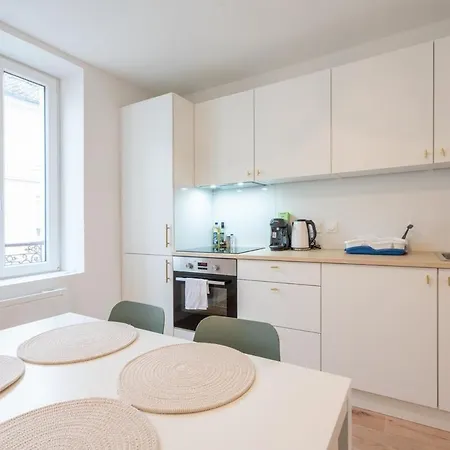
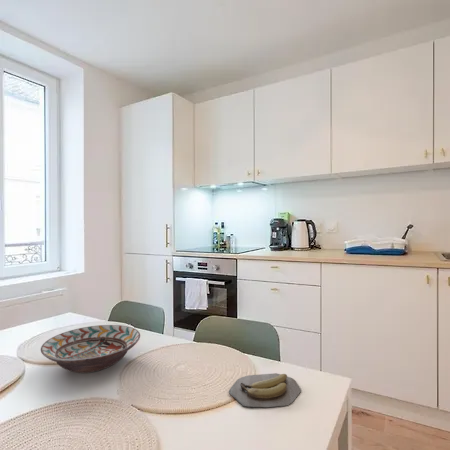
+ decorative bowl (93, 350)
+ banana (265, 383)
